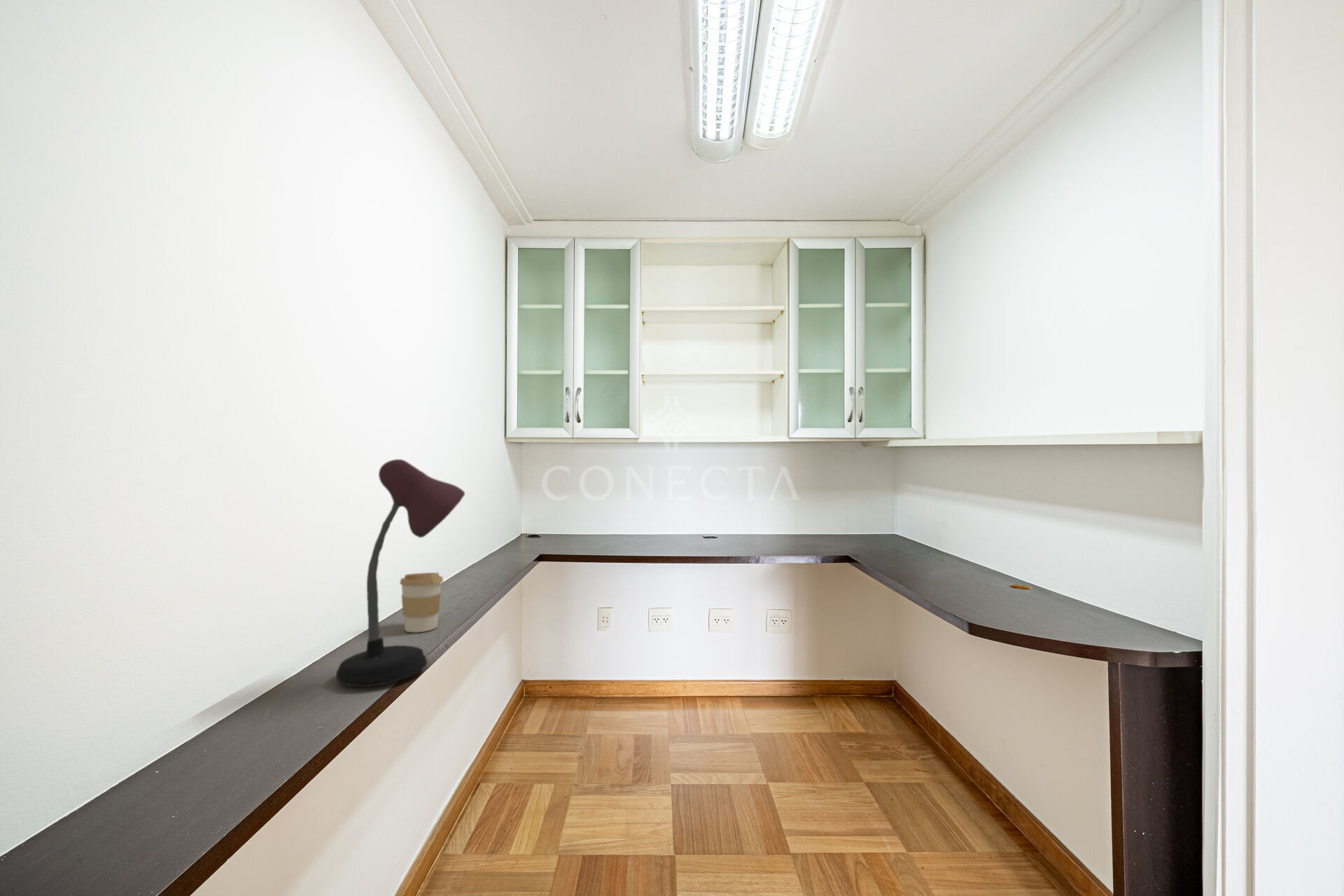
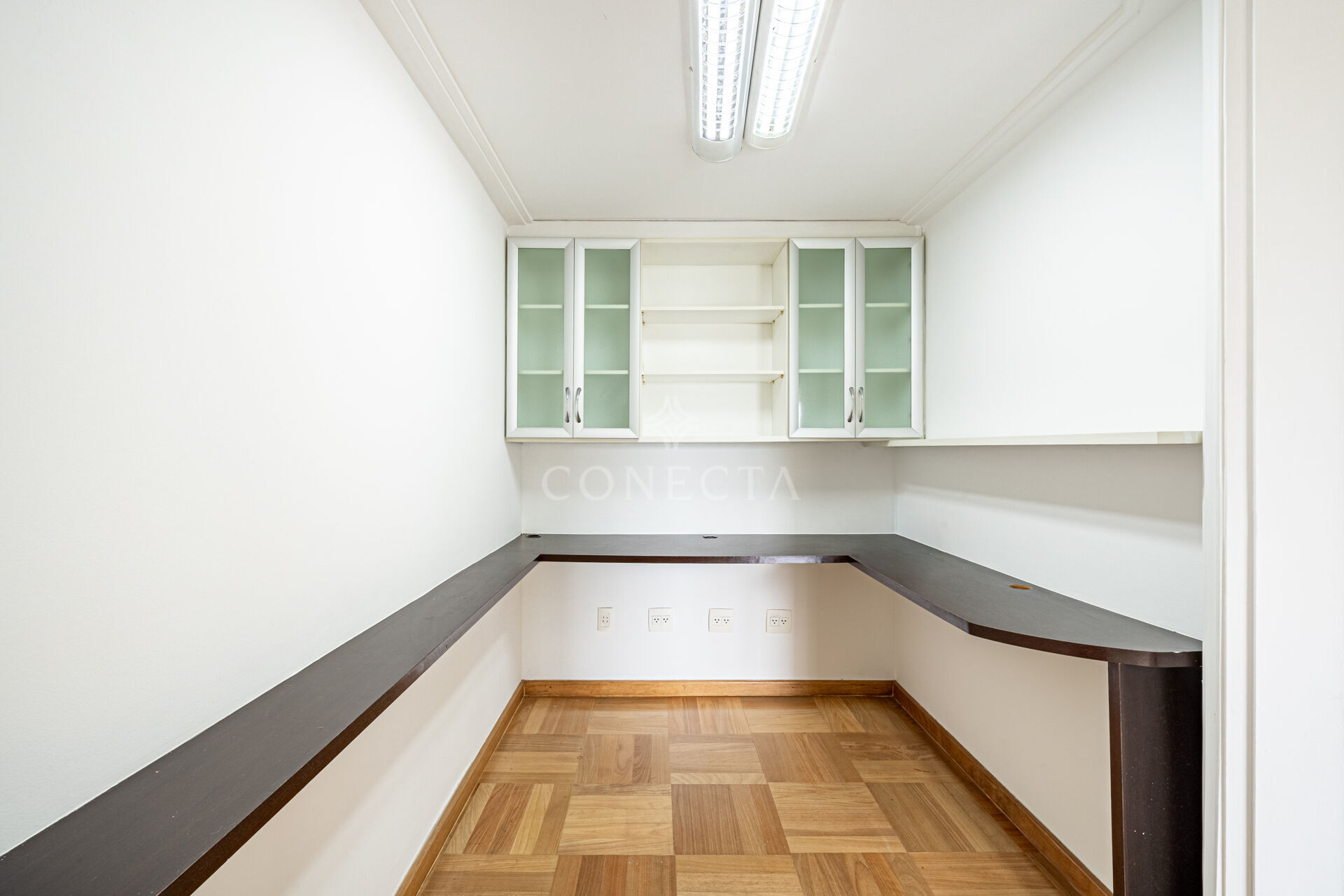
- coffee cup (421, 599)
- desk lamp (378, 562)
